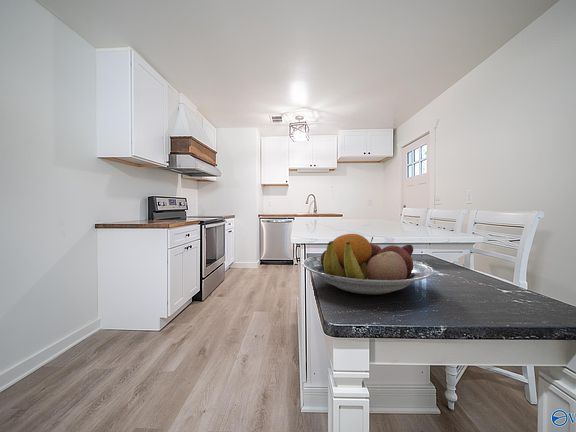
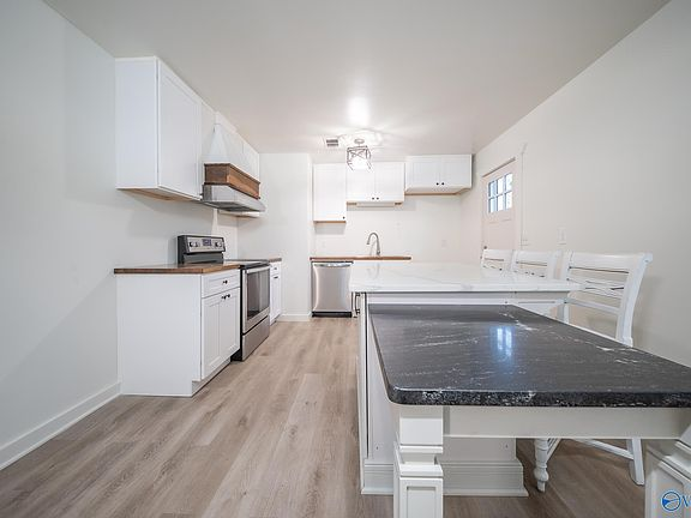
- fruit bowl (363, 259)
